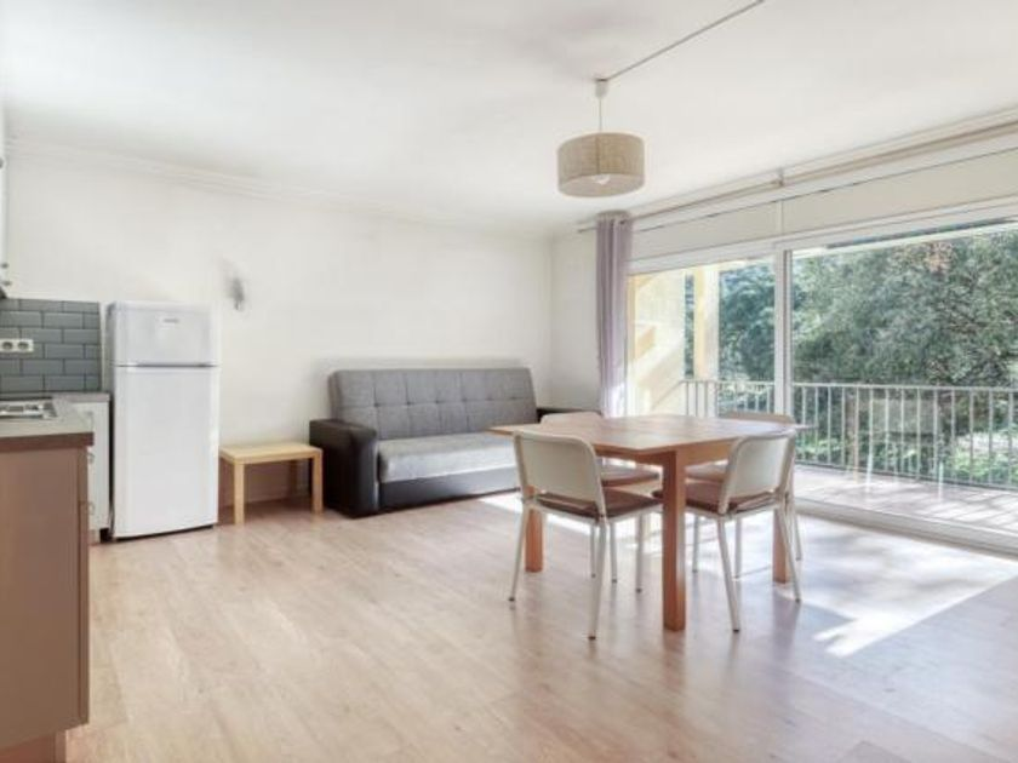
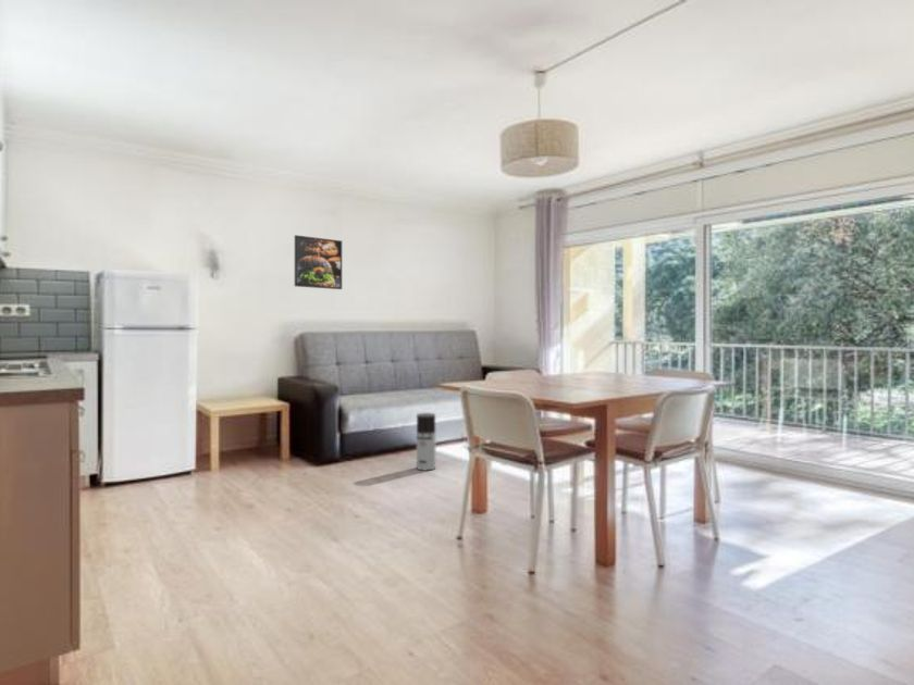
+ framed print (319, 262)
+ air purifier (425, 440)
